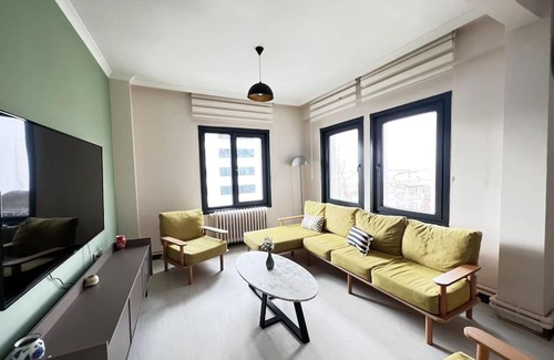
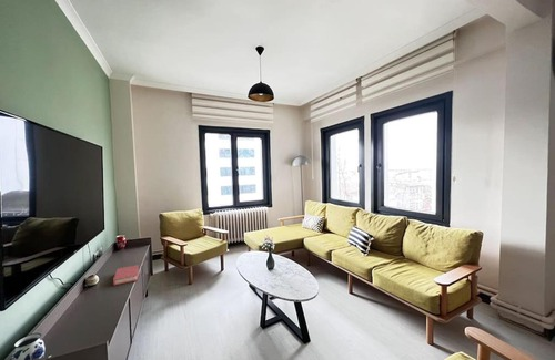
+ book (127, 274)
